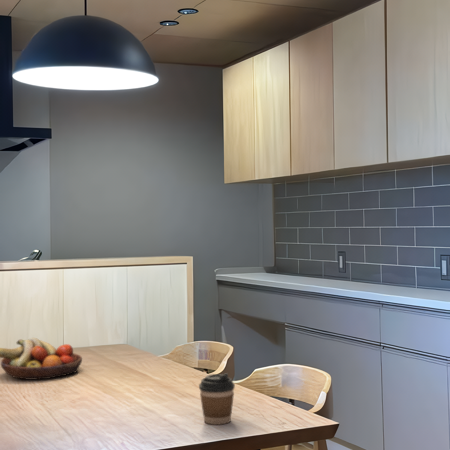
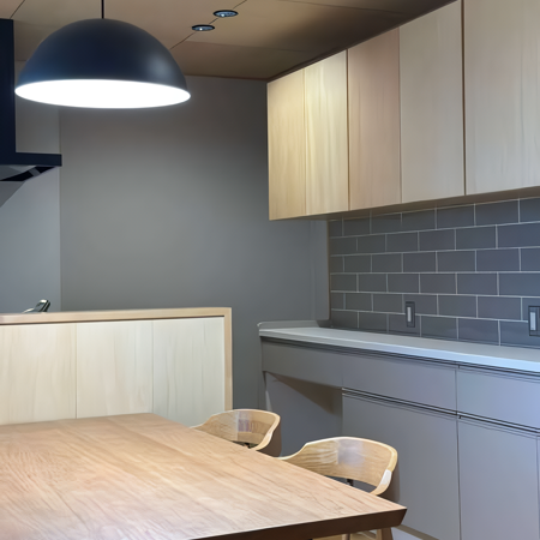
- coffee cup (217, 397)
- fruit bowl (41, 356)
